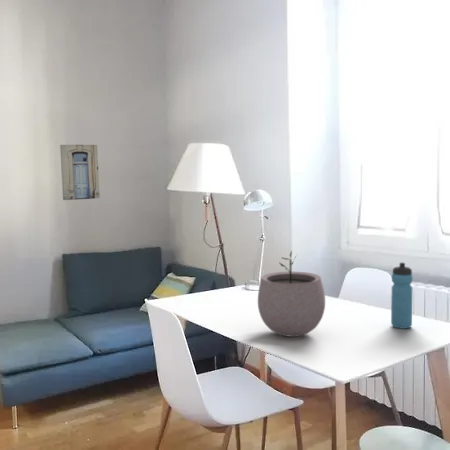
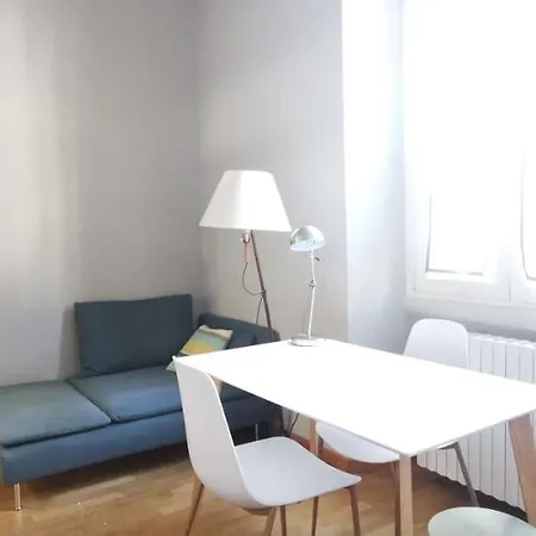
- water bottle (401, 294)
- wall art (80, 172)
- plant pot (291, 293)
